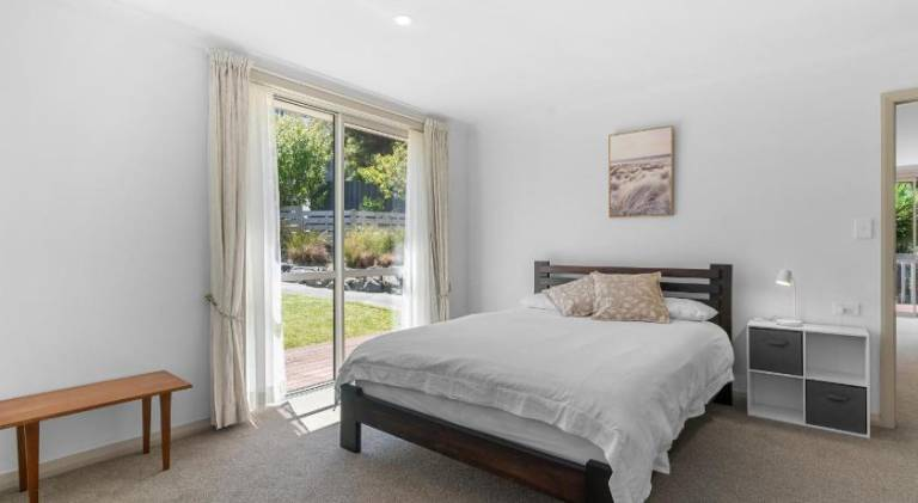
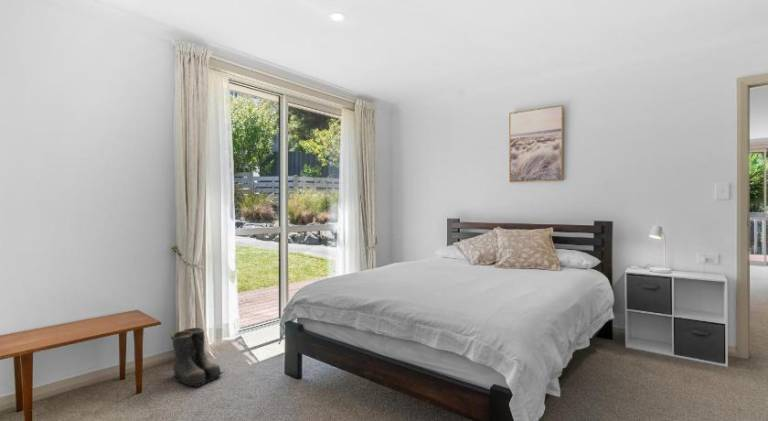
+ boots (195, 354)
